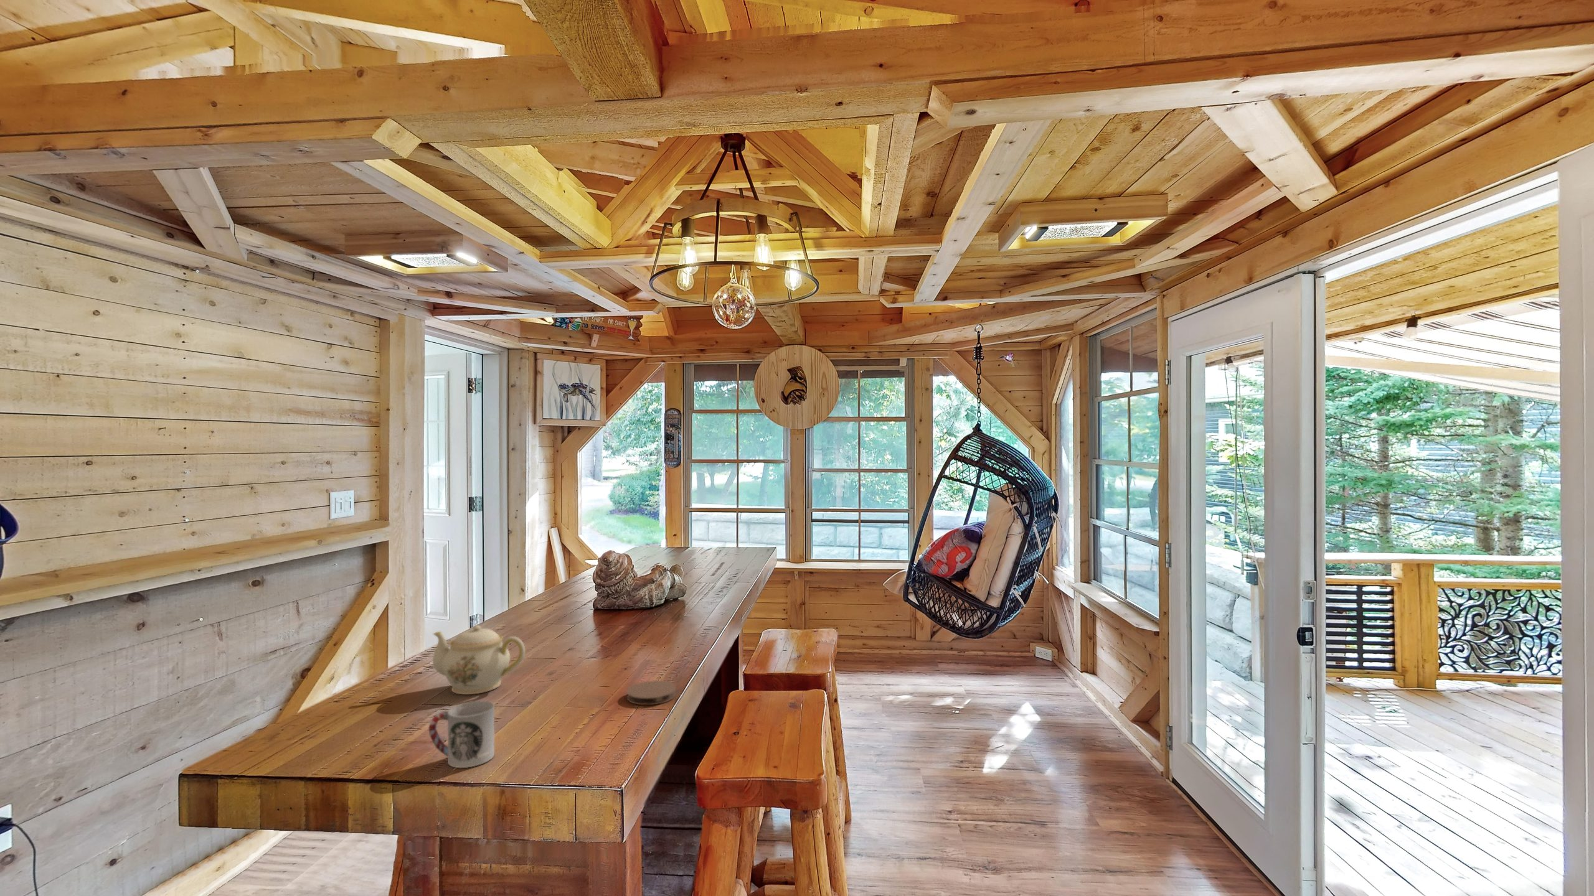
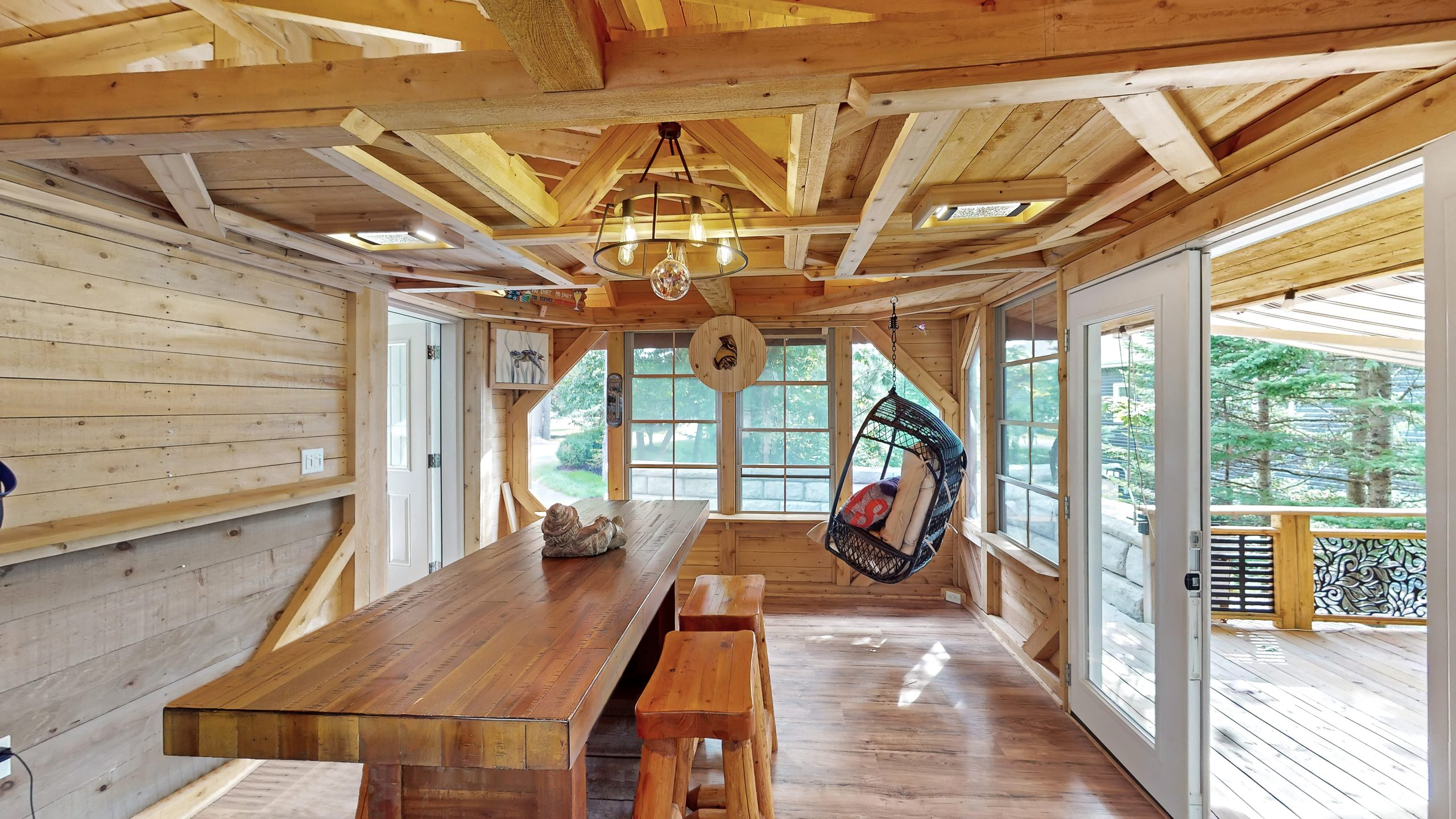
- coaster (651, 691)
- cup (461, 734)
- teapot (478, 655)
